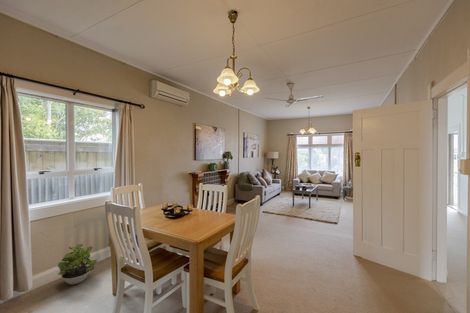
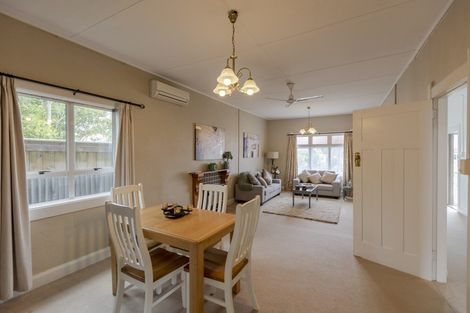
- potted plant (76, 264)
